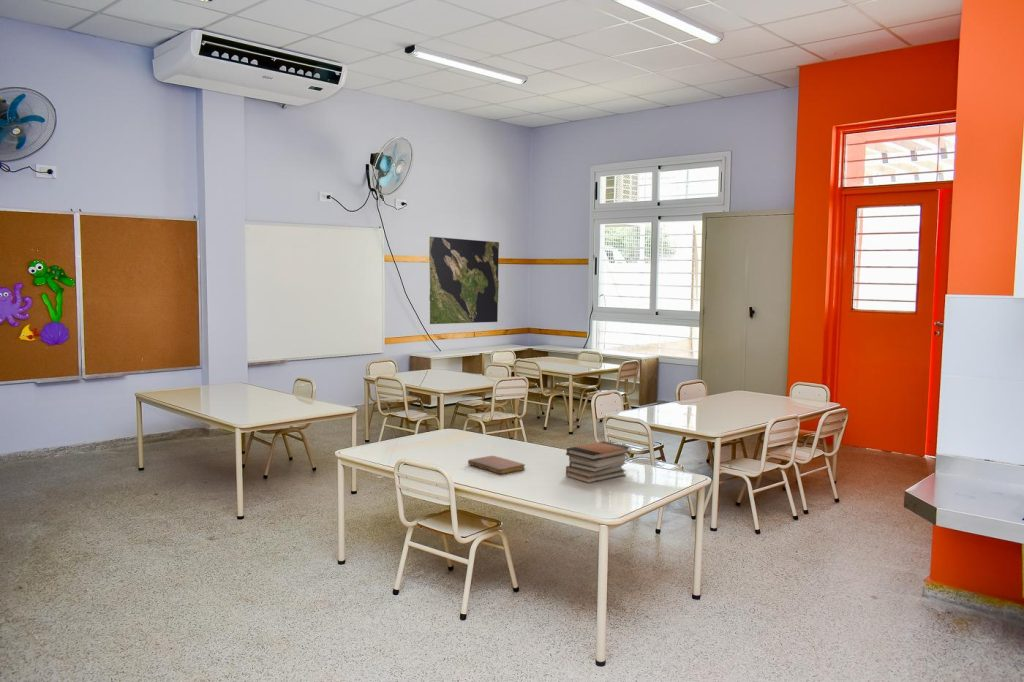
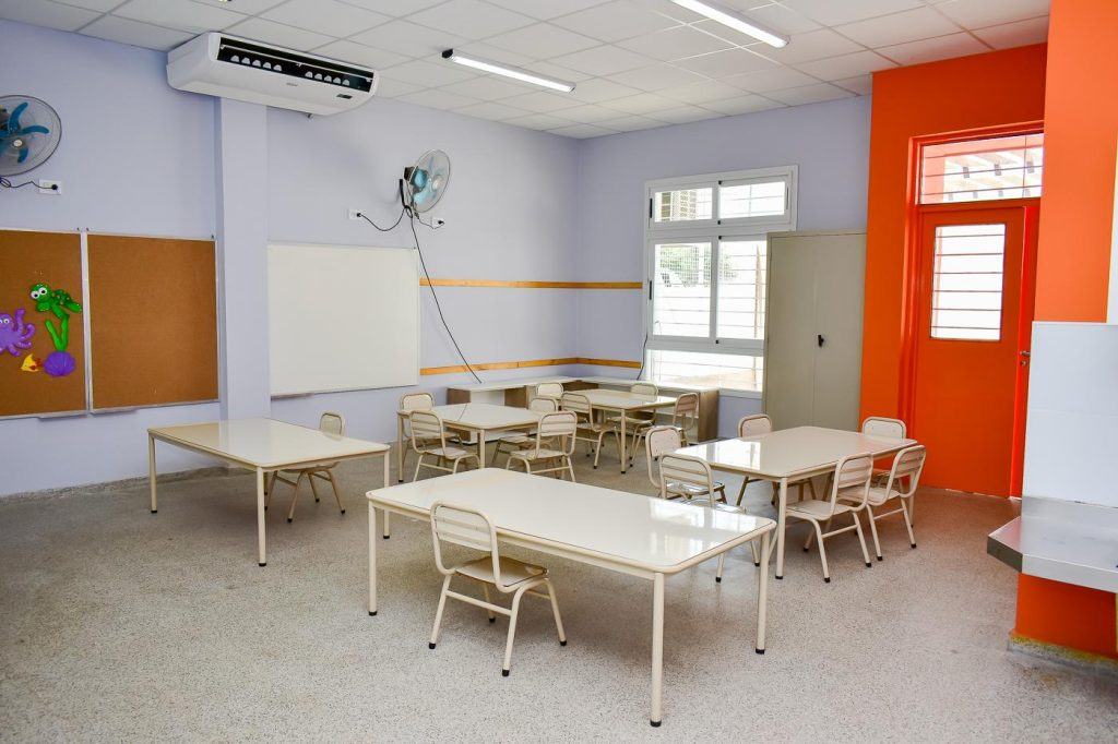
- world map (465, 281)
- notebook (496, 464)
- book stack (597, 461)
